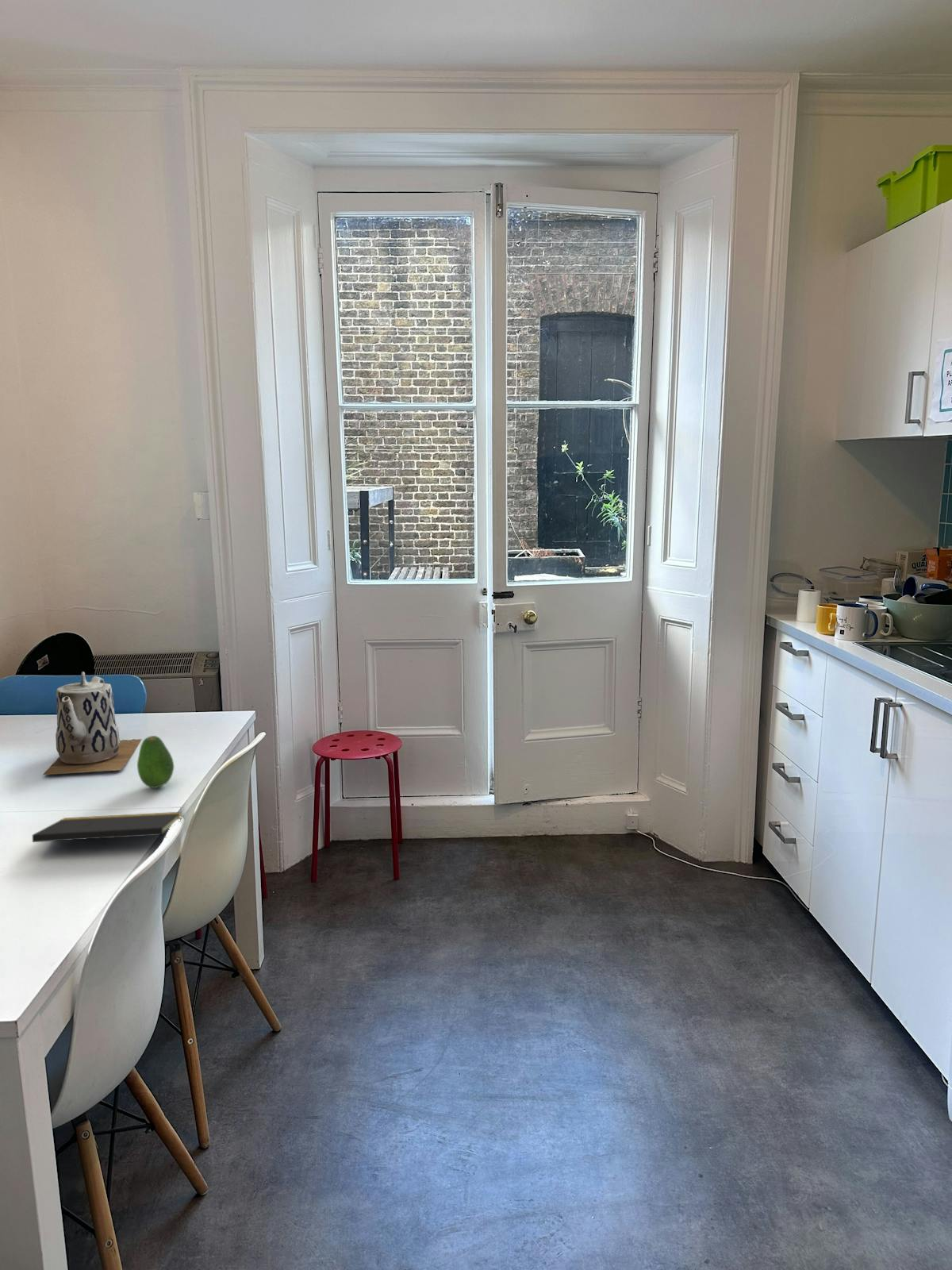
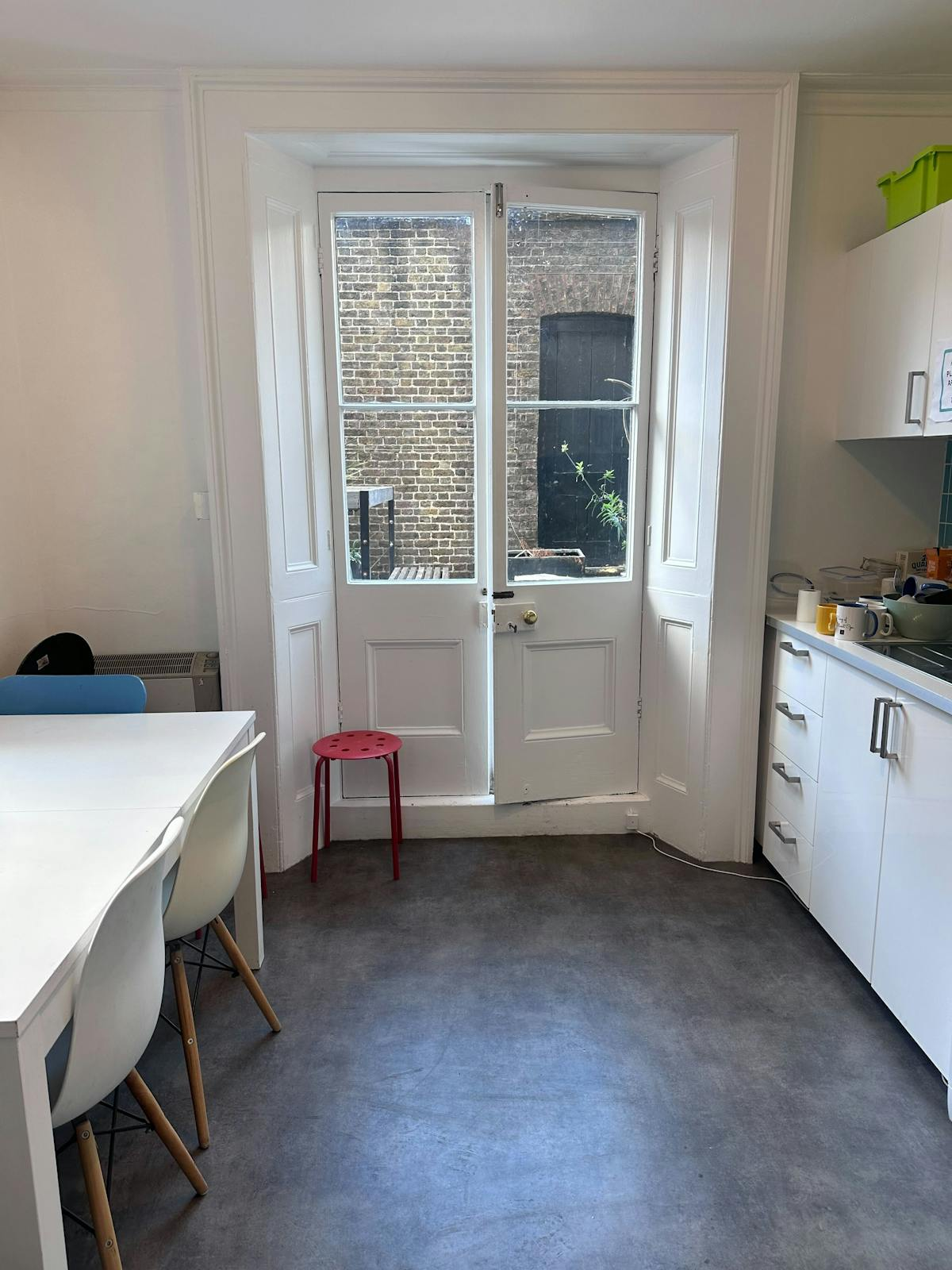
- notepad (111, 826)
- fruit (155, 761)
- teapot (91, 714)
